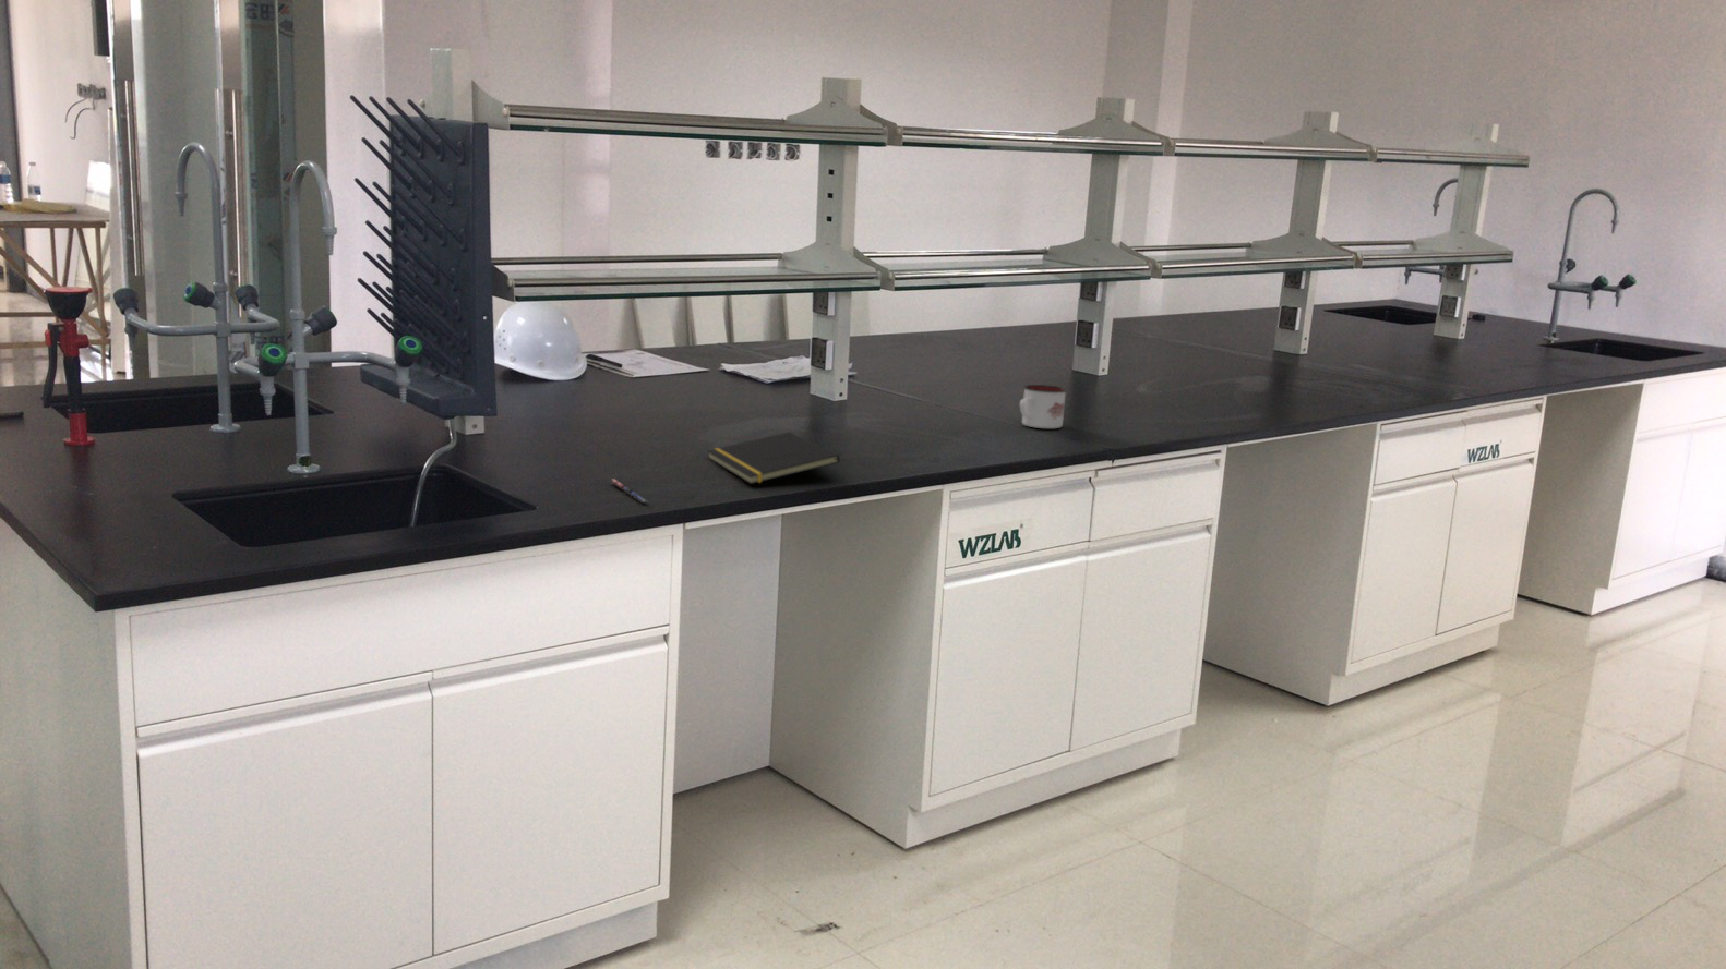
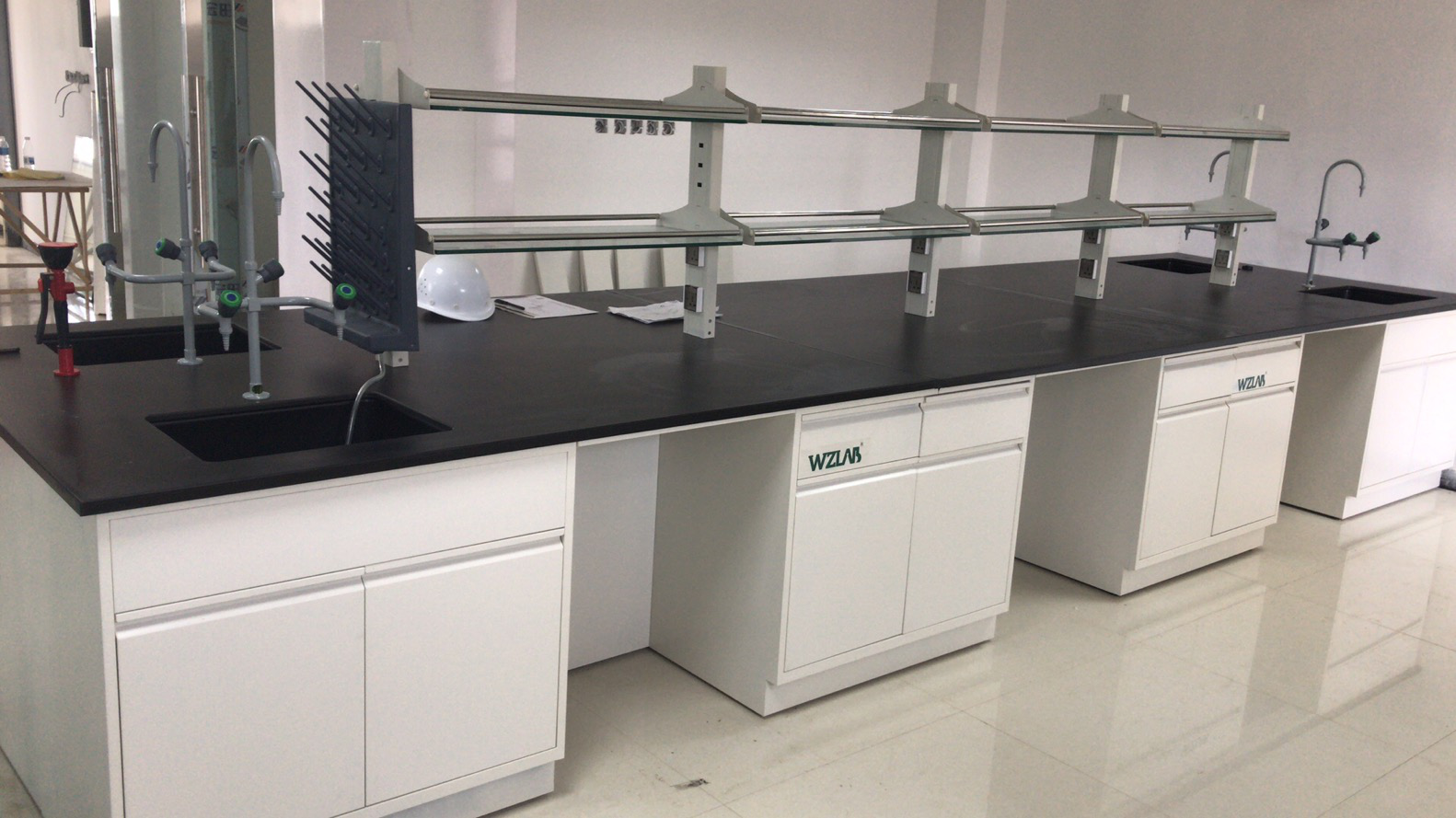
- mug (1040, 406)
- notepad (772, 456)
- pen (628, 489)
